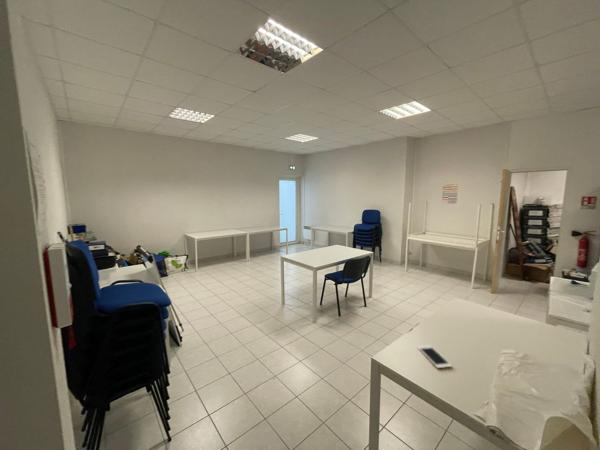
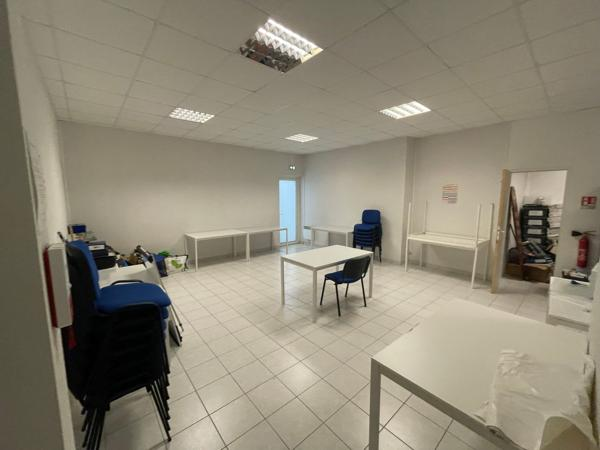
- cell phone (433, 355)
